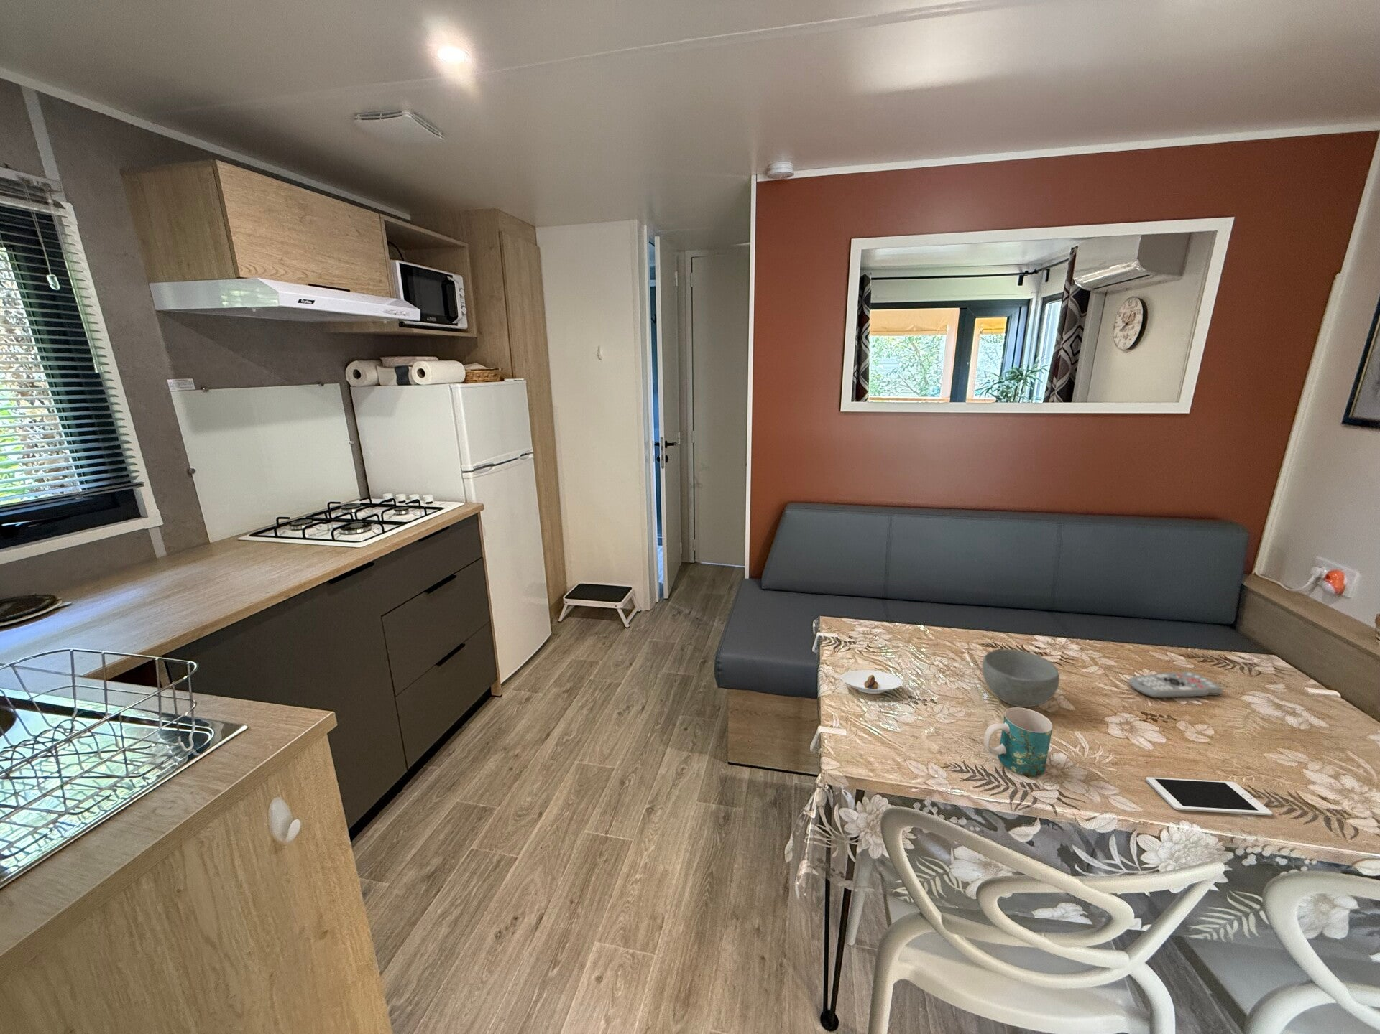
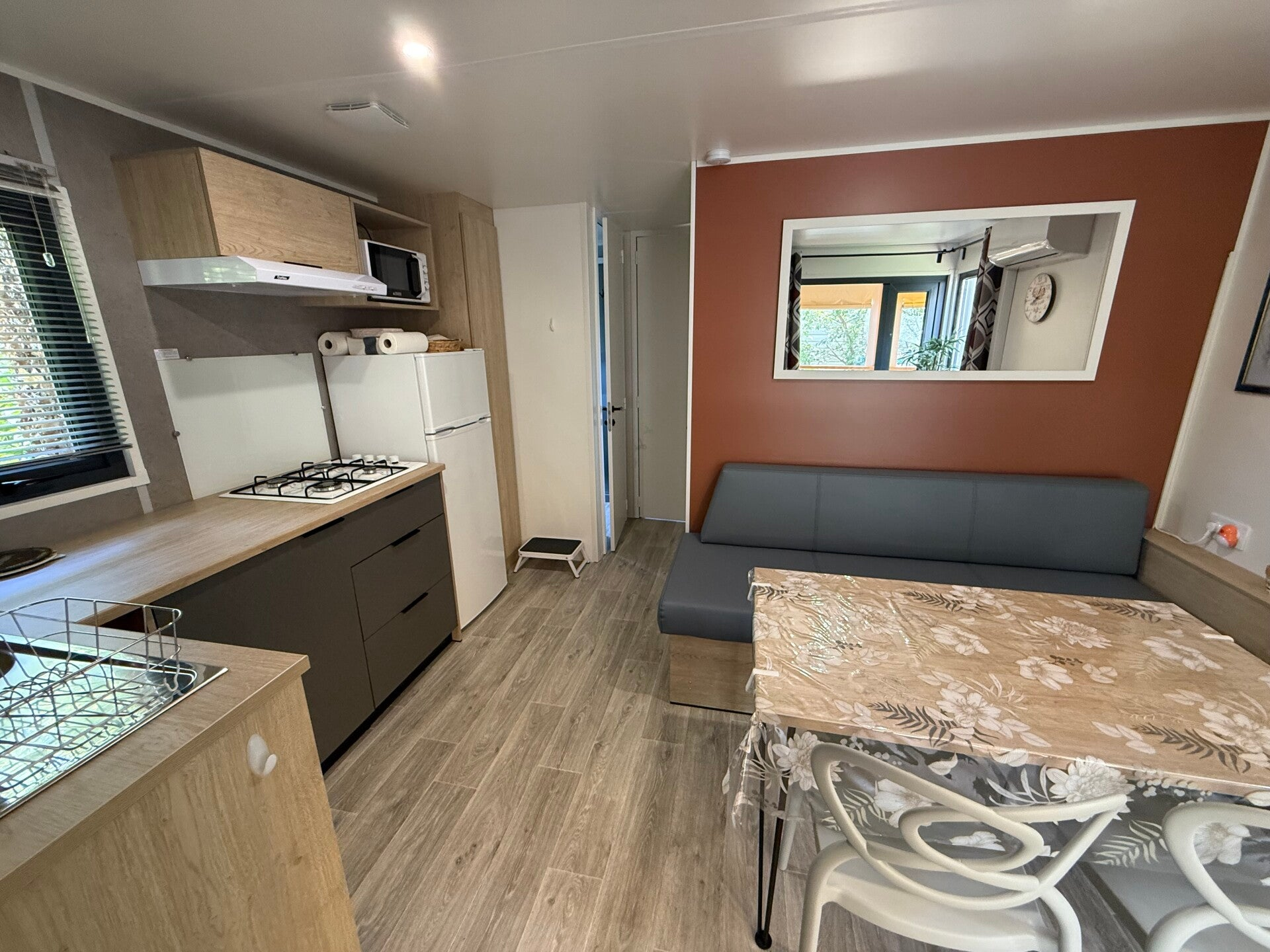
- remote control (1172, 685)
- cell phone (1206, 796)
- mug (1015, 741)
- saucer (871, 683)
- bowl (1018, 681)
